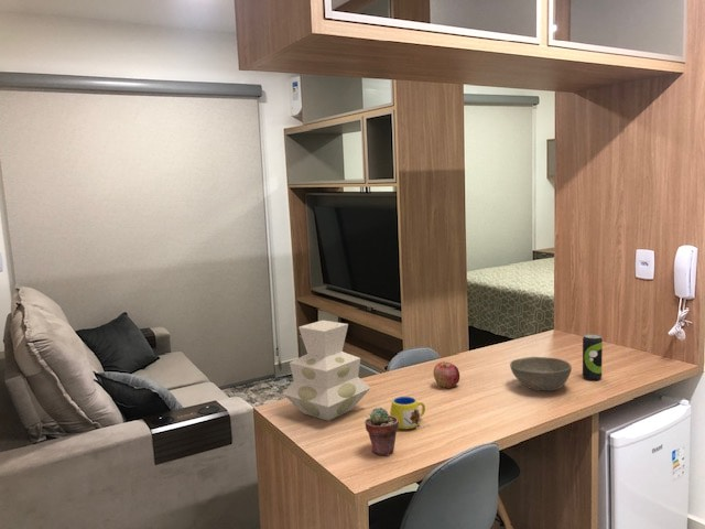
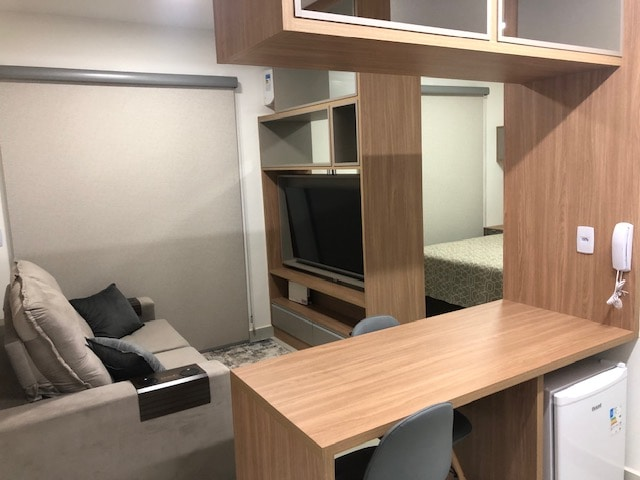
- vase (325, 368)
- bowl (540, 375)
- mug (409, 411)
- potted succulent (381, 429)
- beverage can (592, 356)
- apple (446, 374)
